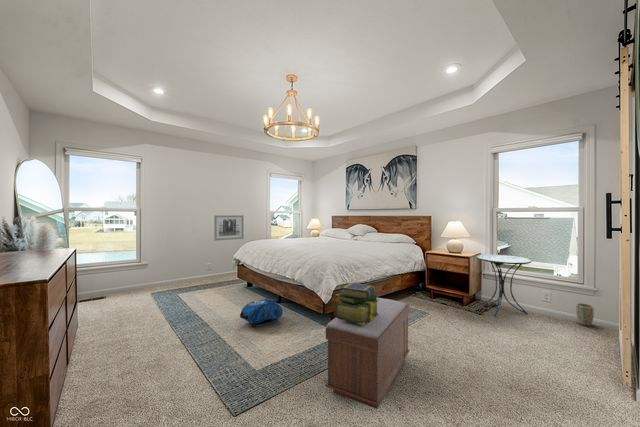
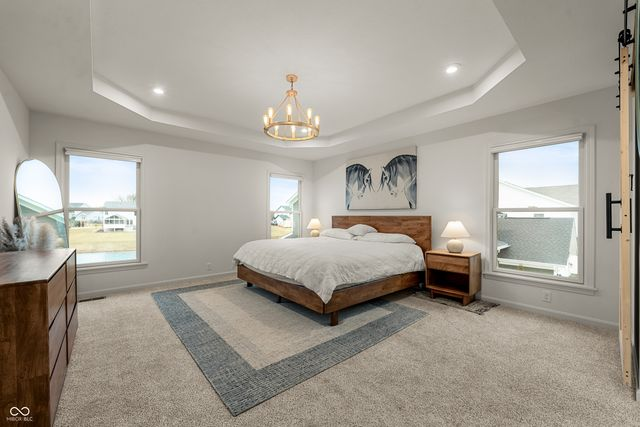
- bench (371, 342)
- stack of books (357, 300)
- side table (502, 284)
- wall art (229, 227)
- backpack (260, 311)
- plant pot (584, 314)
